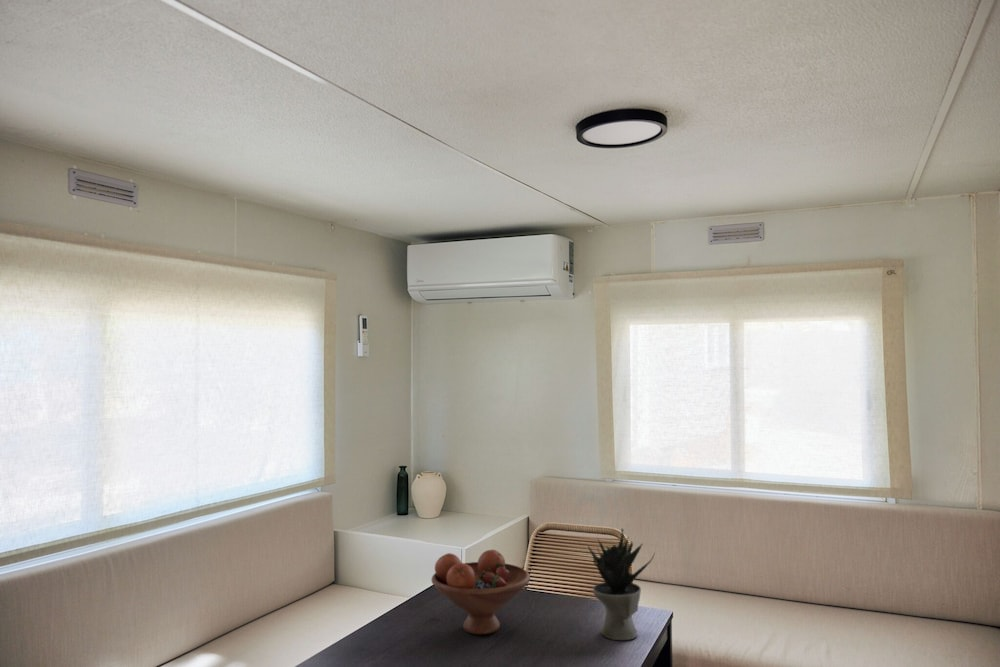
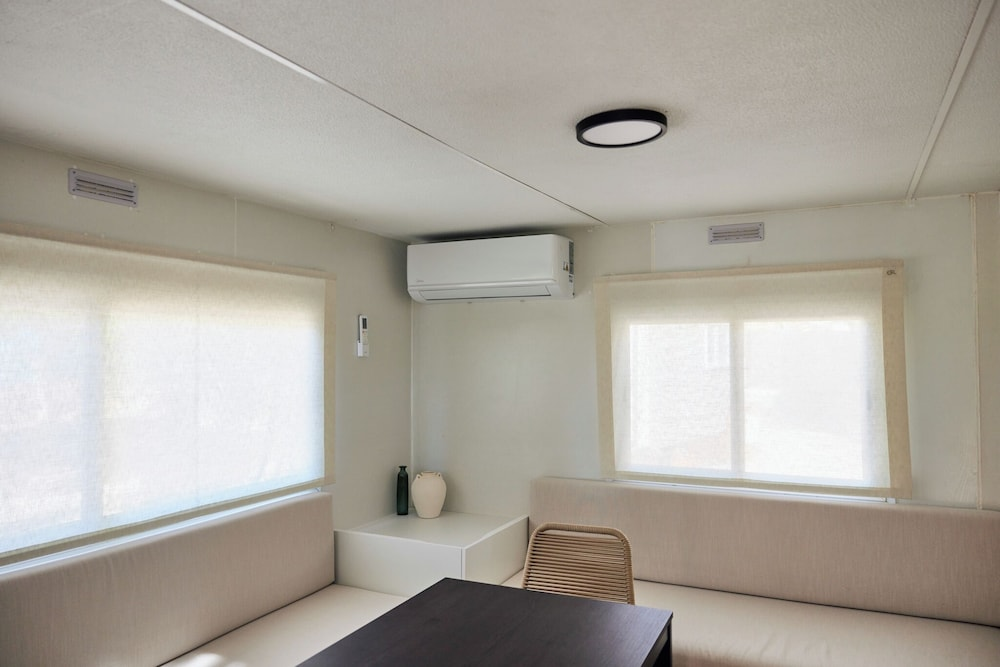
- potted plant (619, 583)
- fruit bowl (481, 591)
